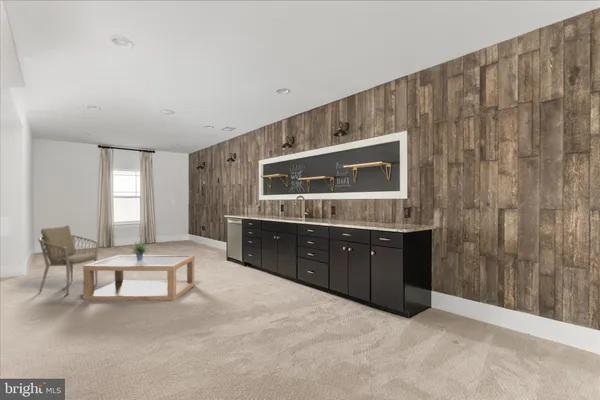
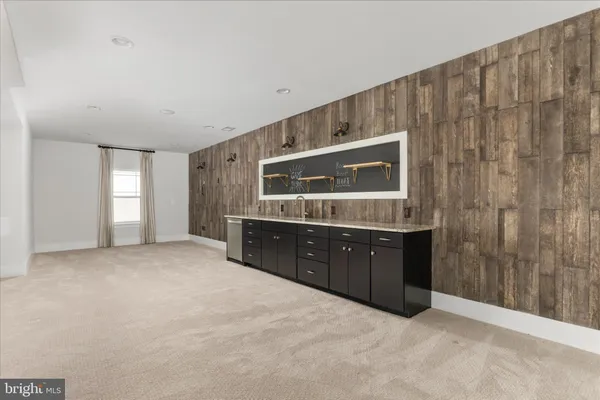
- armchair (69, 257)
- potted plant (141, 246)
- coffee table (143, 281)
